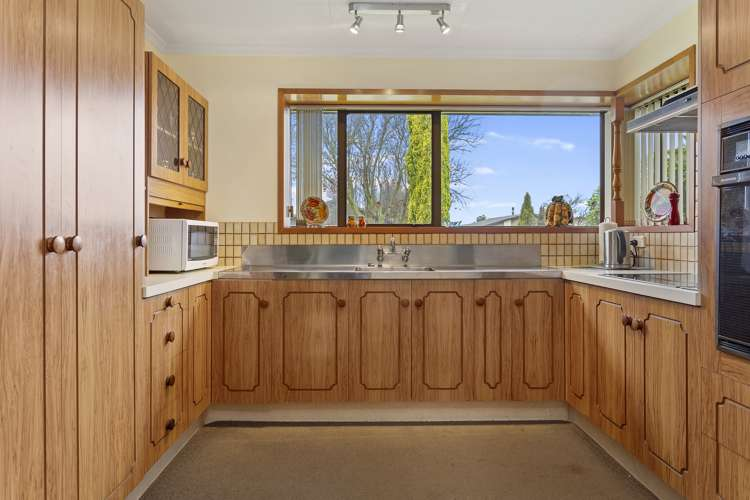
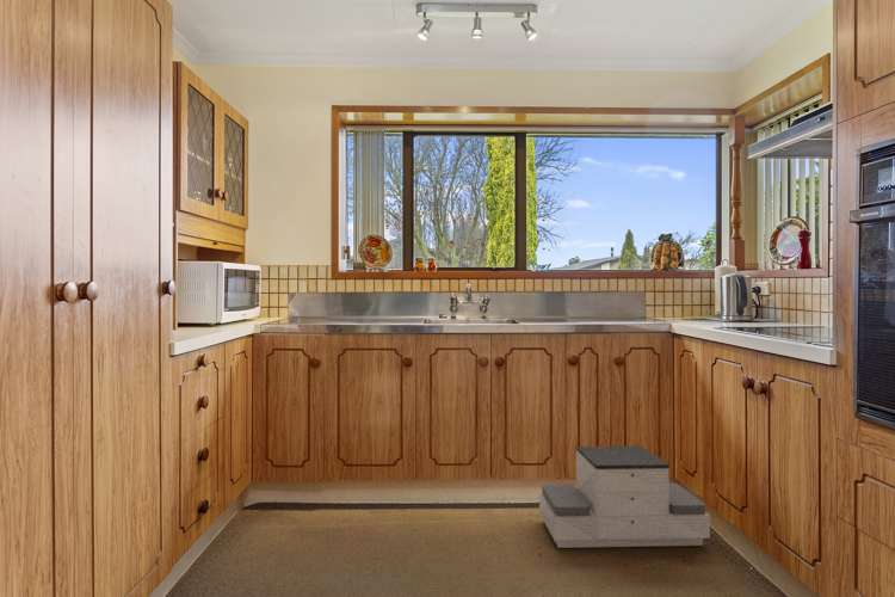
+ step stool (619, 494)
